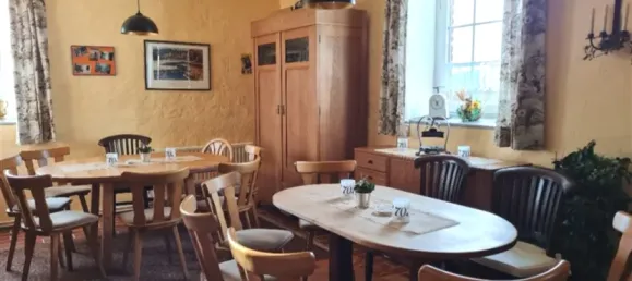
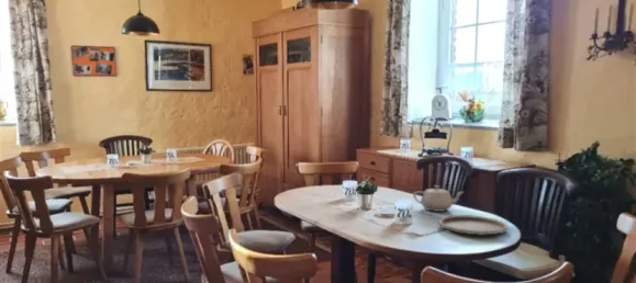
+ plate (472, 225)
+ teapot (437, 197)
